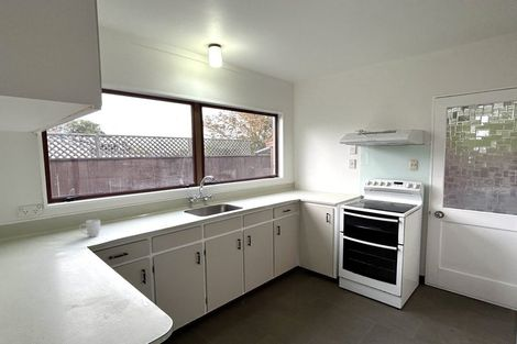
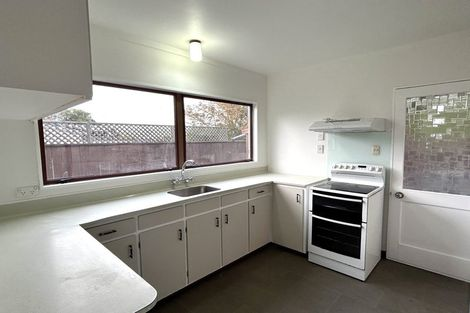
- mug (90, 229)
